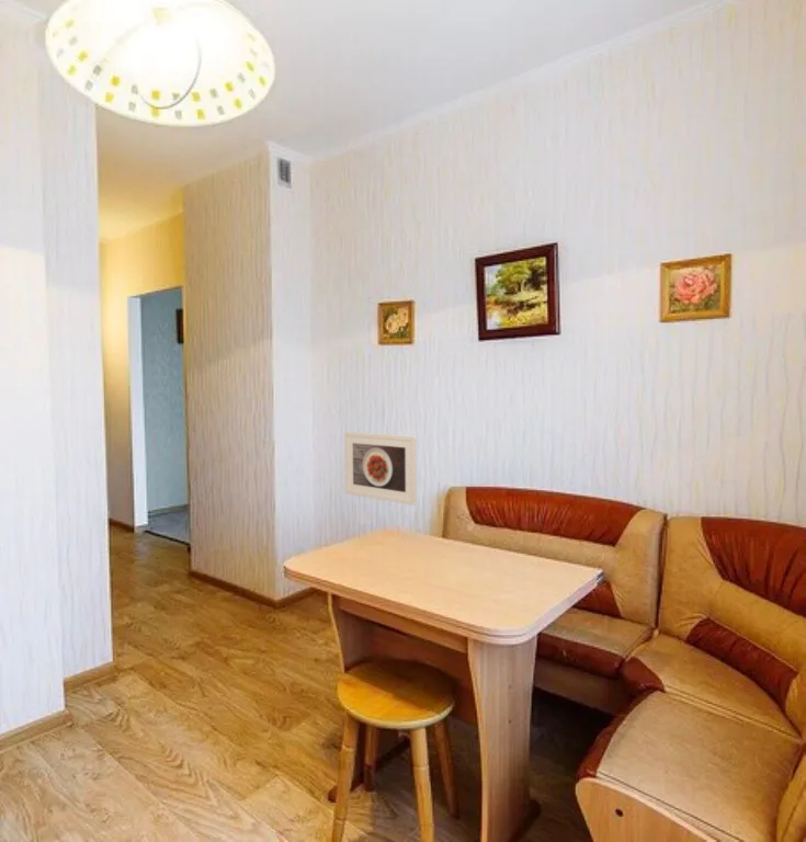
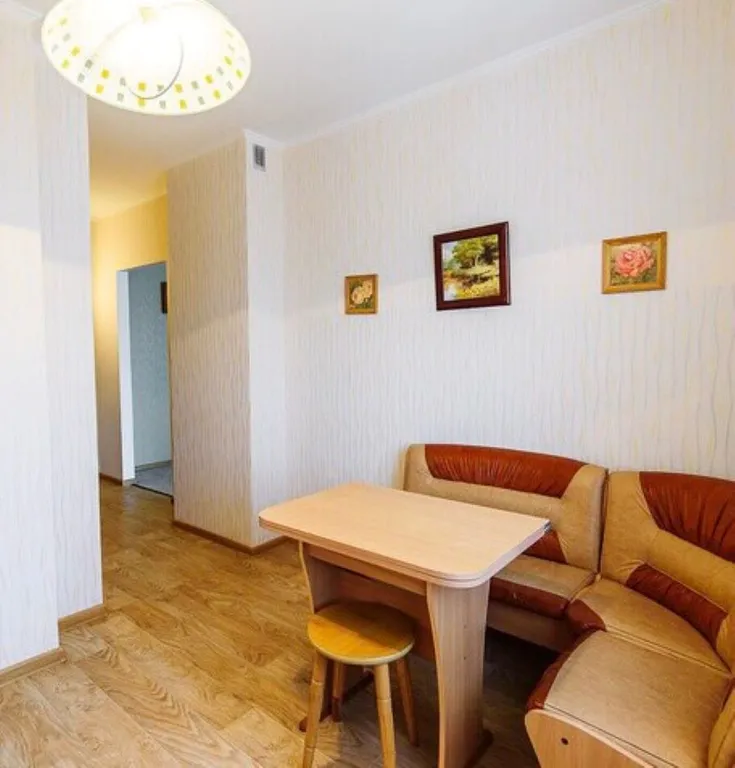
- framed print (378, 466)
